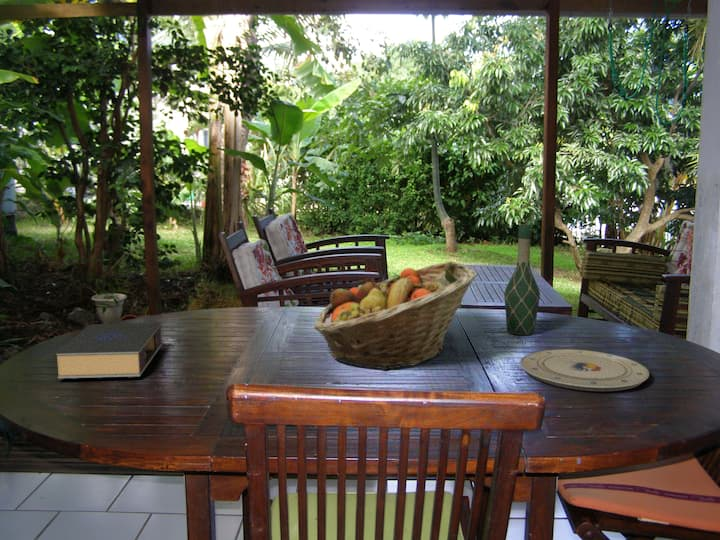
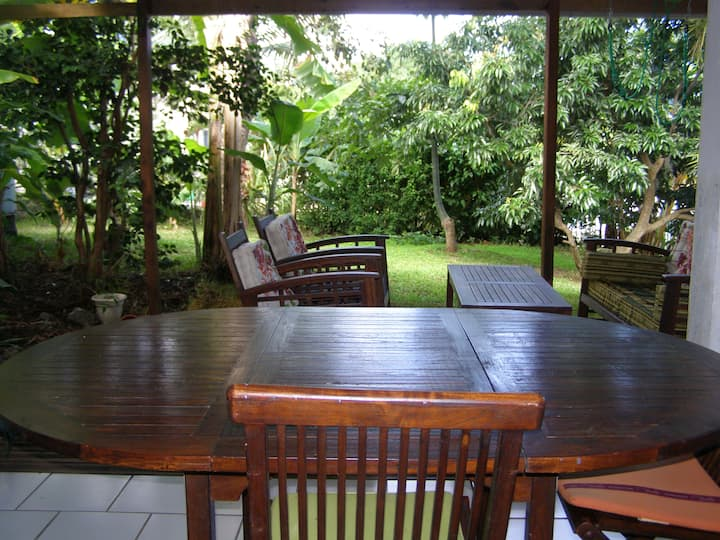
- fruit basket (394, 308)
- wine bottle (522, 279)
- book (113, 350)
- plate (582, 369)
